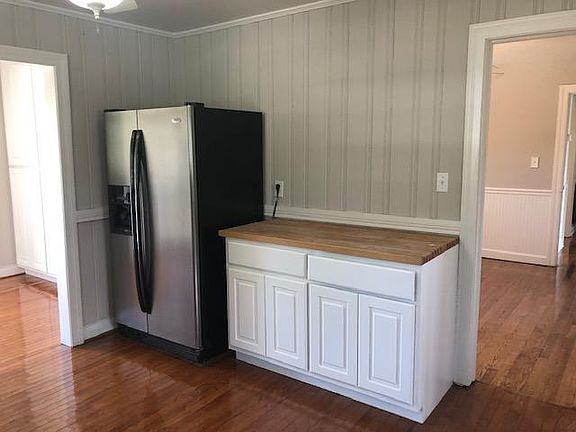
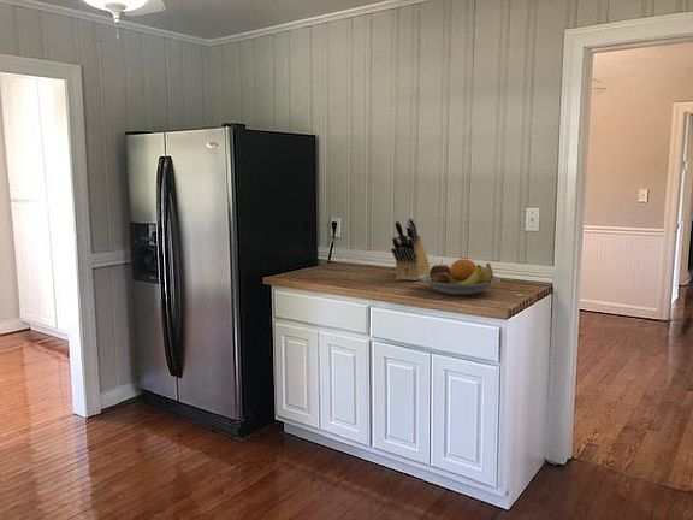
+ knife block (410, 247)
+ fruit bowl (458, 274)
